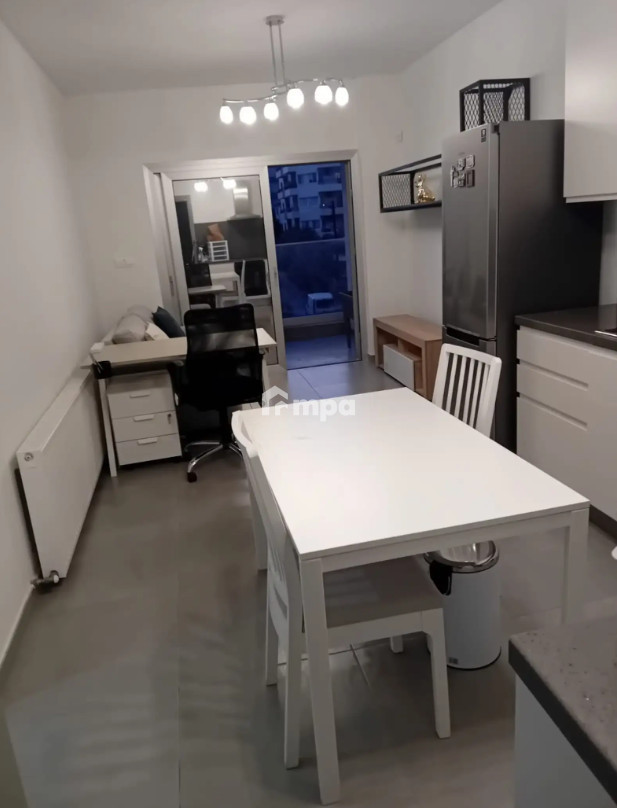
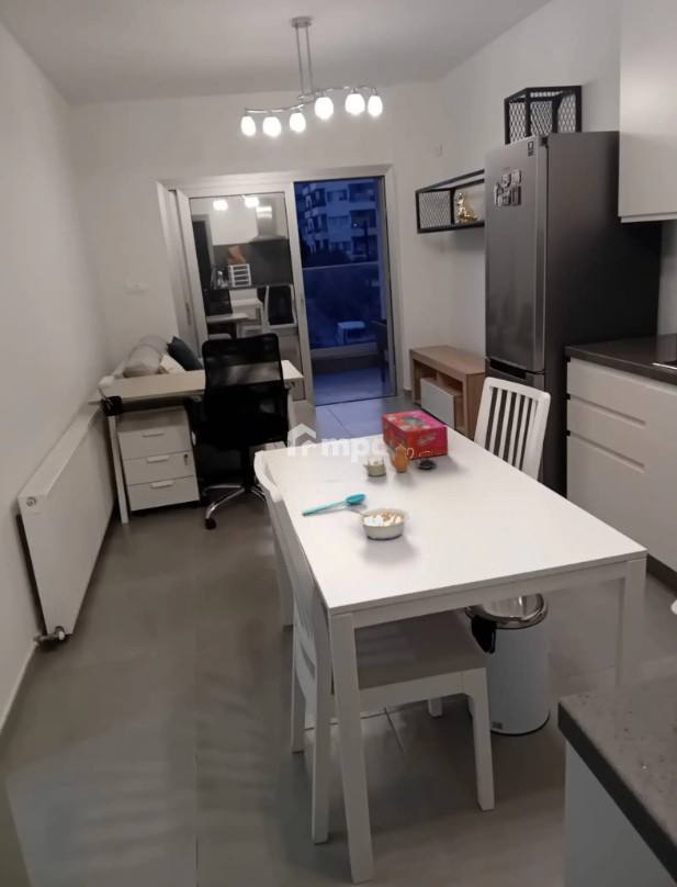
+ legume (381, 523)
+ tissue box (413, 434)
+ spoon (335, 503)
+ teapot (398, 457)
